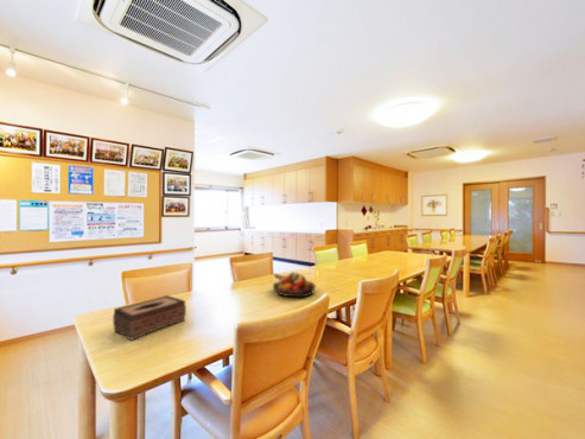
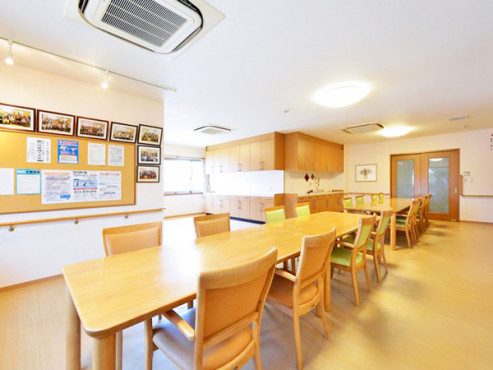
- tissue box (151, 314)
- fruit bowl (293, 282)
